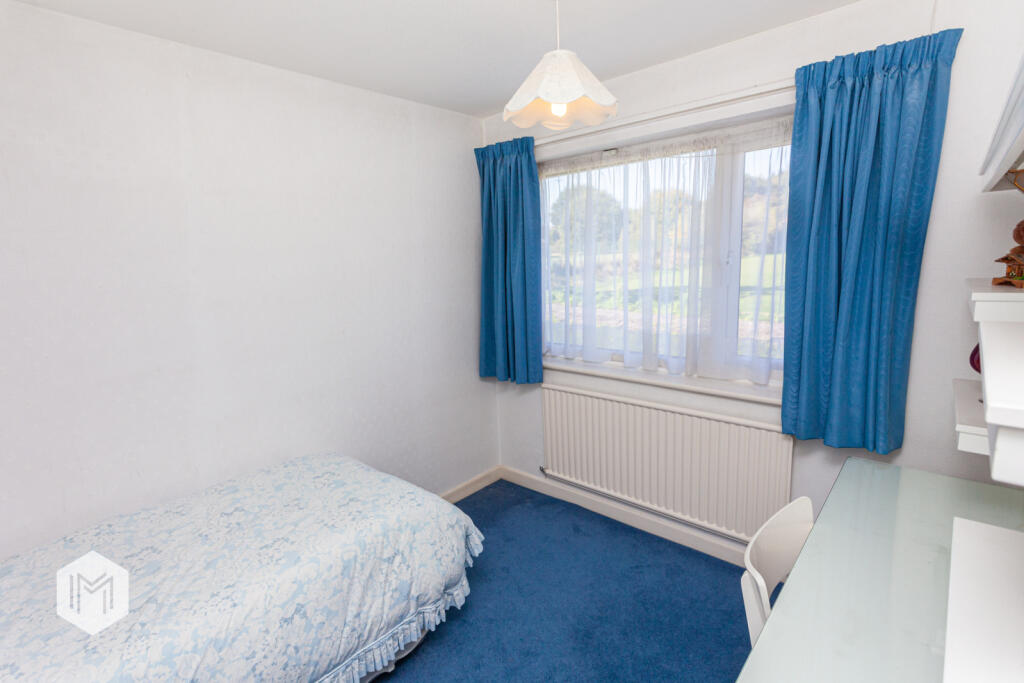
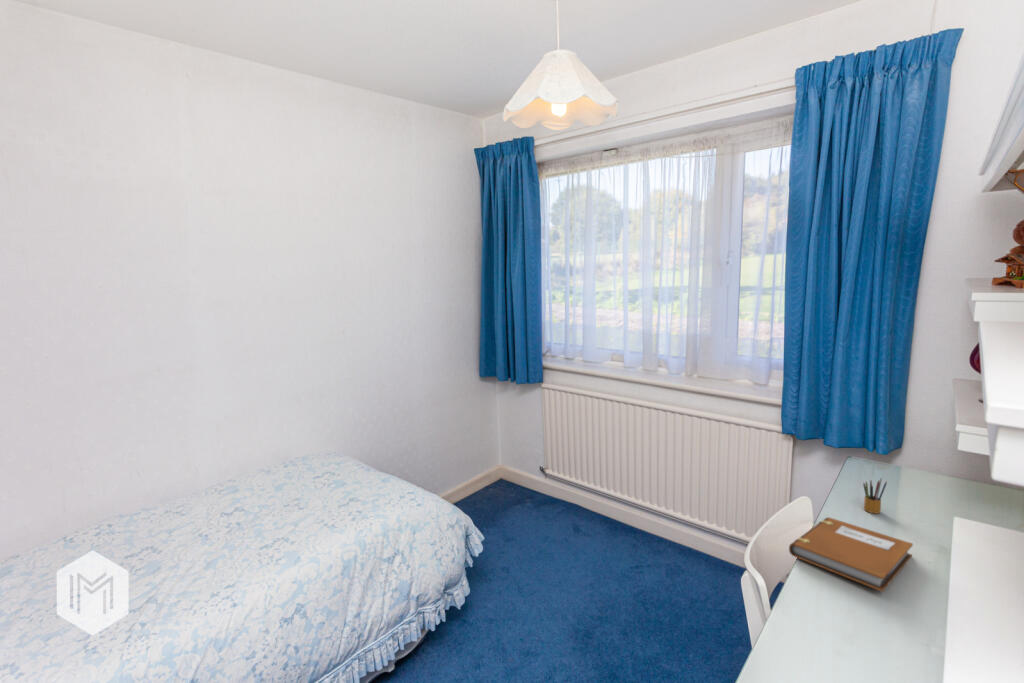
+ pencil box (872, 495)
+ notebook (850, 548)
